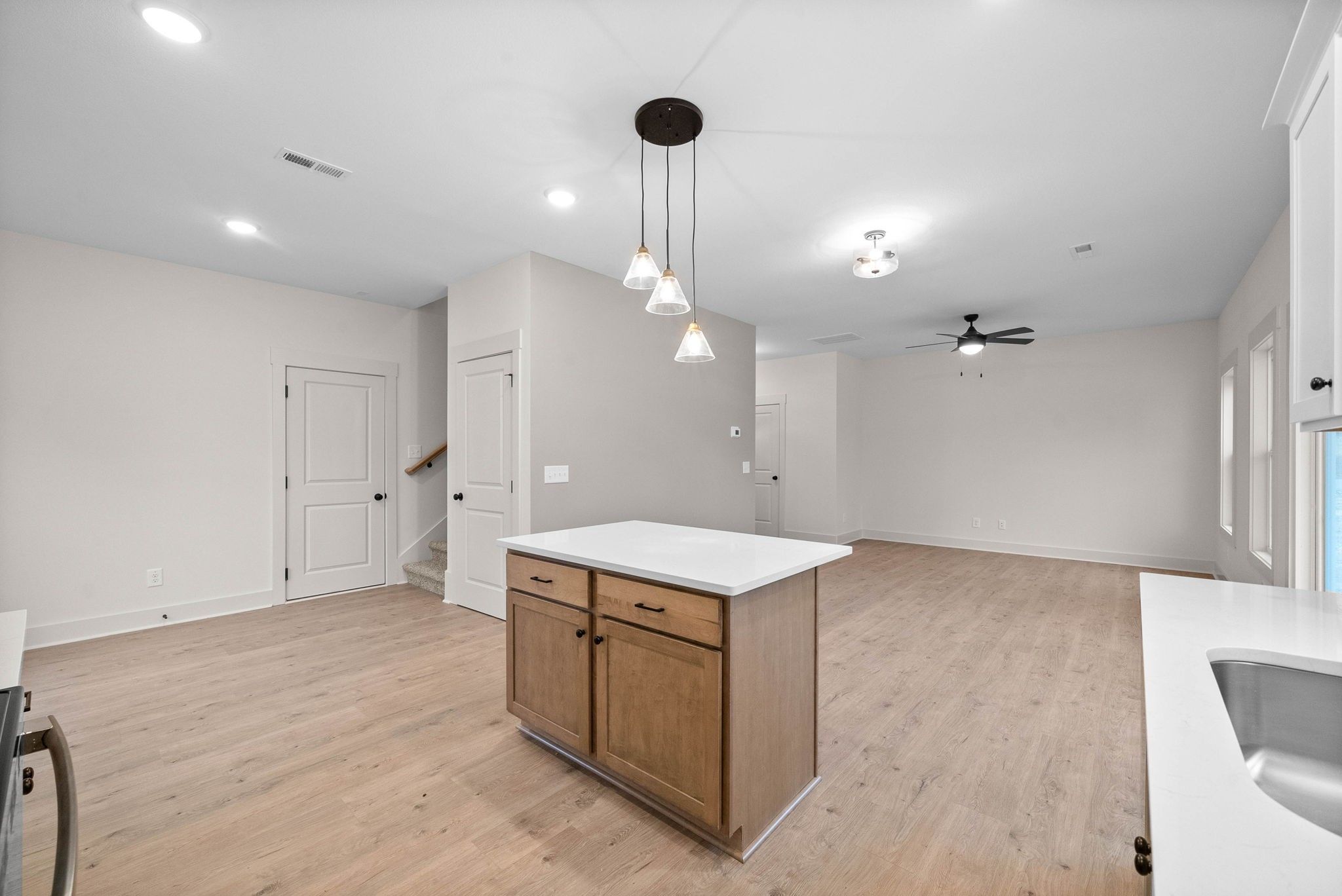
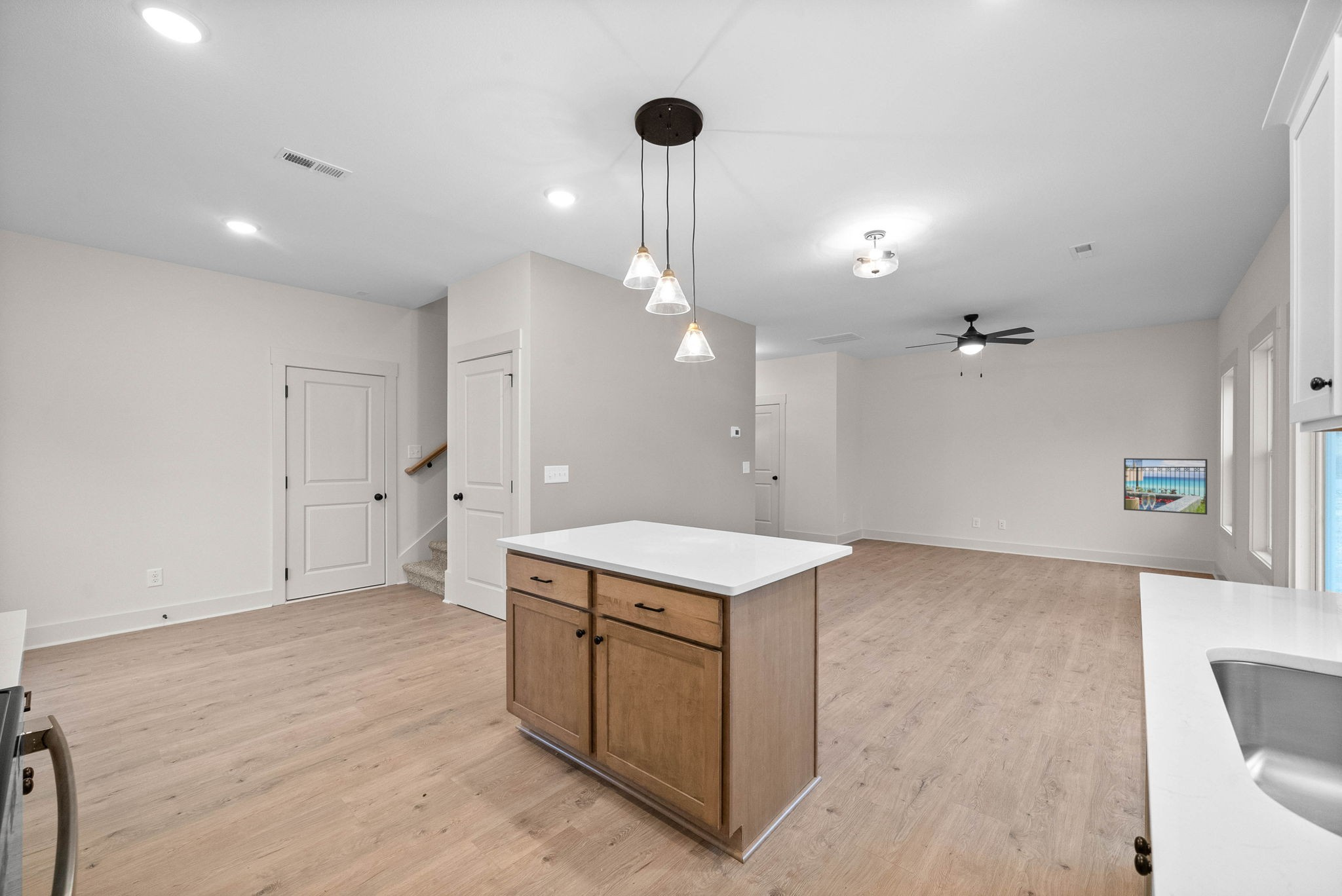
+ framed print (1164, 485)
